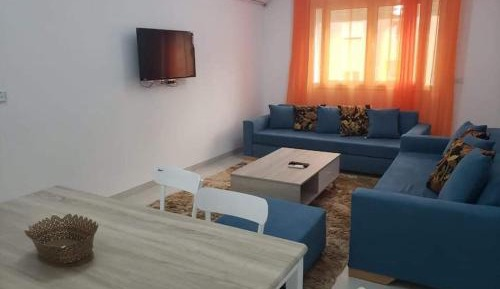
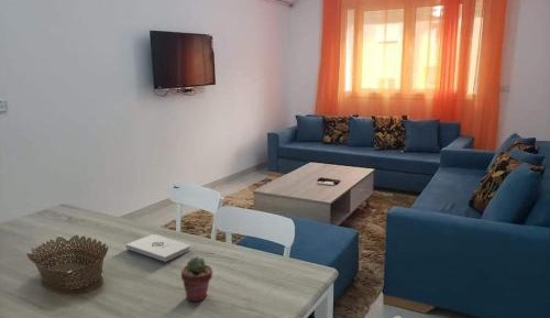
+ notepad (158, 246)
+ potted succulent (196, 277)
